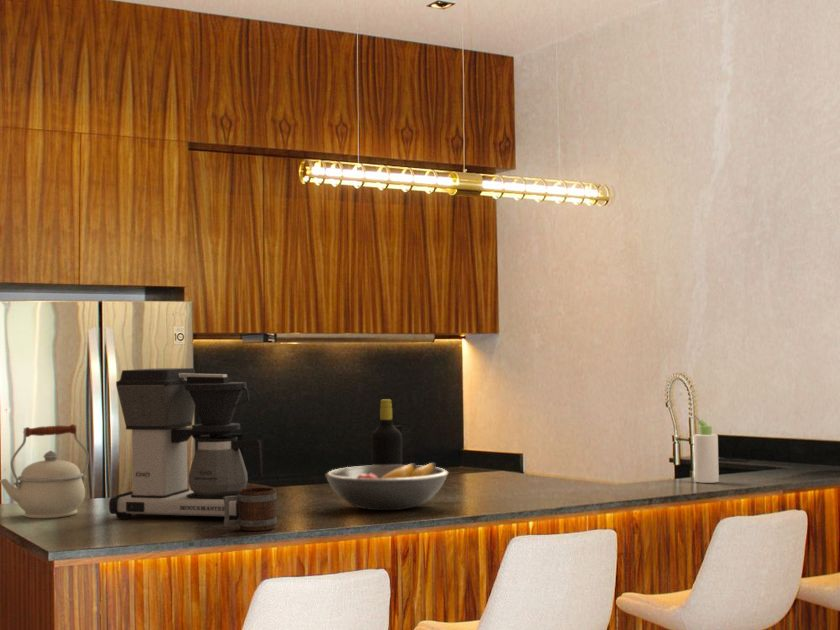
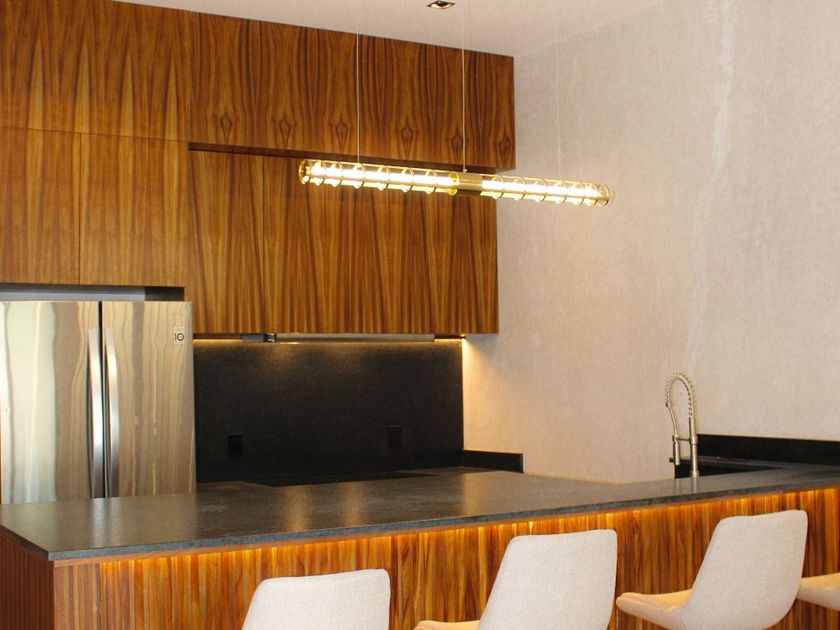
- coffee maker (195, 439)
- mug (250, 509)
- bottle (386, 447)
- fruit bowl (387, 484)
- kettle (45, 470)
- bottle (704, 448)
